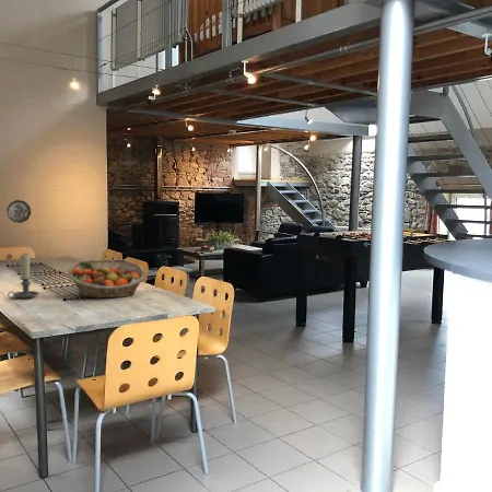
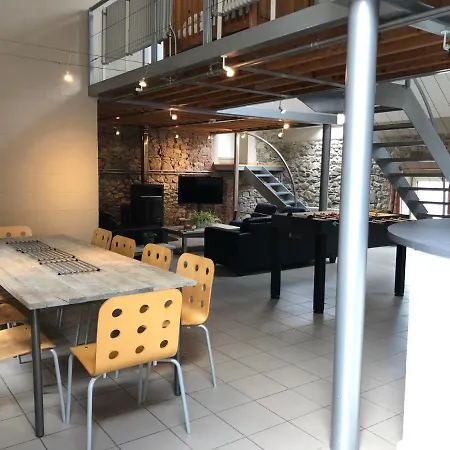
- fruit basket (107, 278)
- decorative plate (19, 211)
- candle holder (23, 276)
